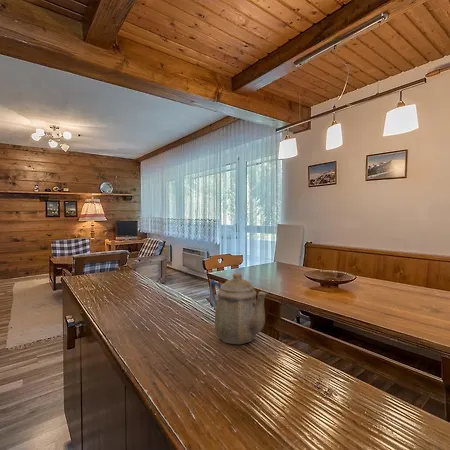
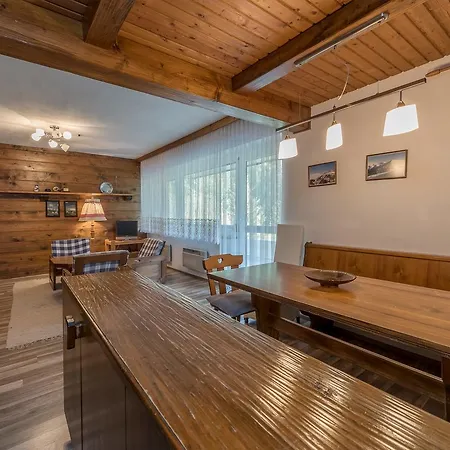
- teapot (236, 305)
